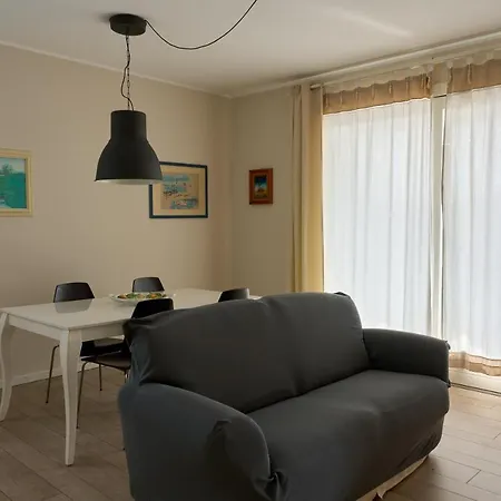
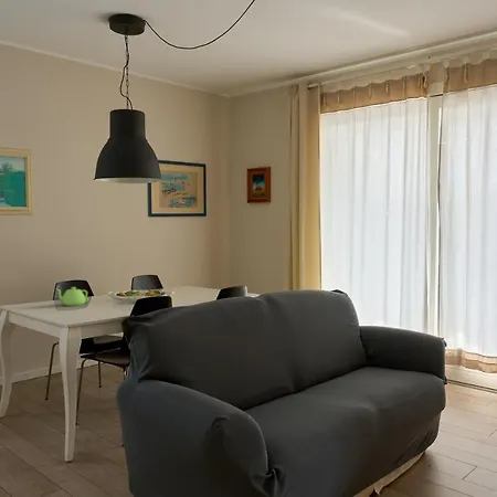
+ teapot (72, 295)
